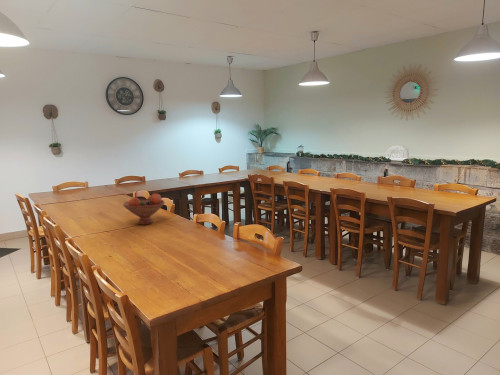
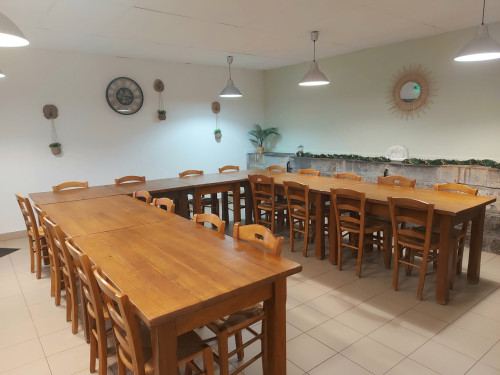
- fruit bowl (144, 208)
